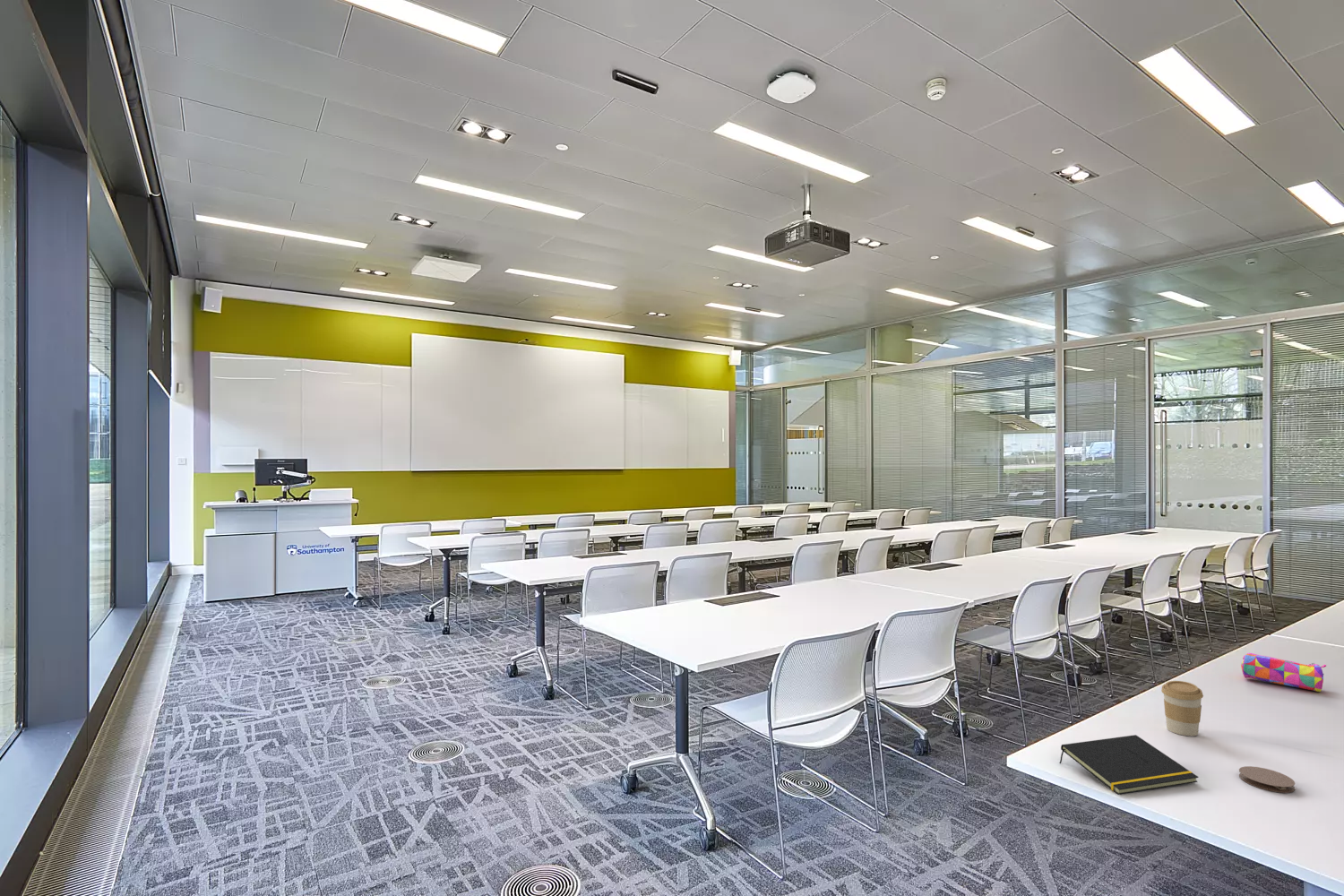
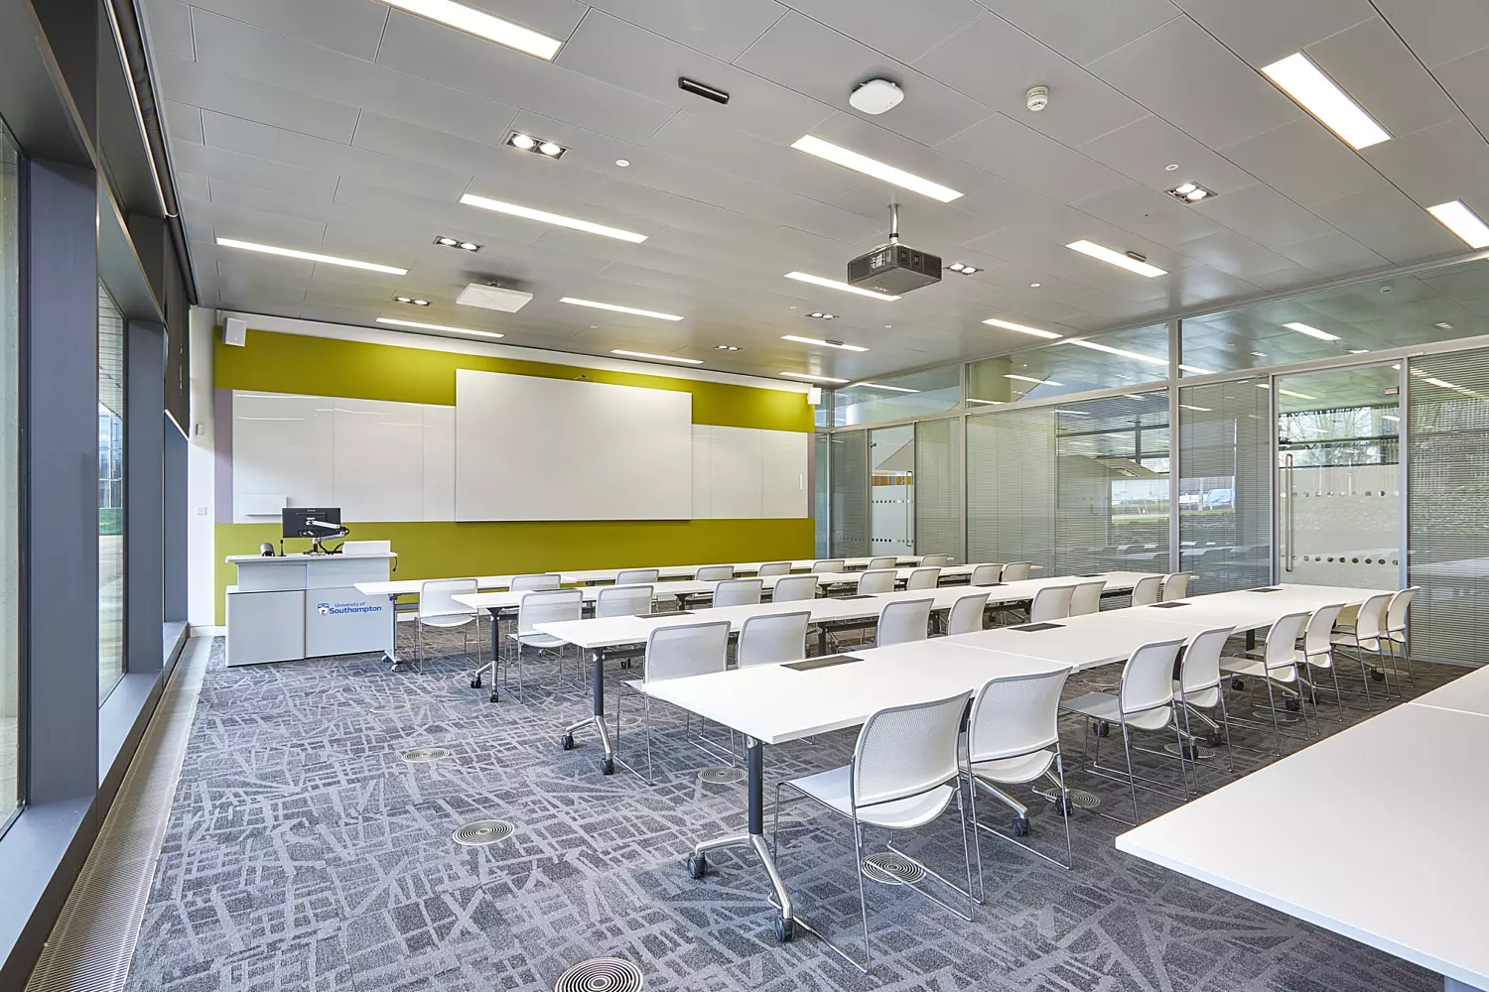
- coaster (1266, 779)
- pencil case (1282, 671)
- notepad (1127, 762)
- coffee cup (1182, 707)
